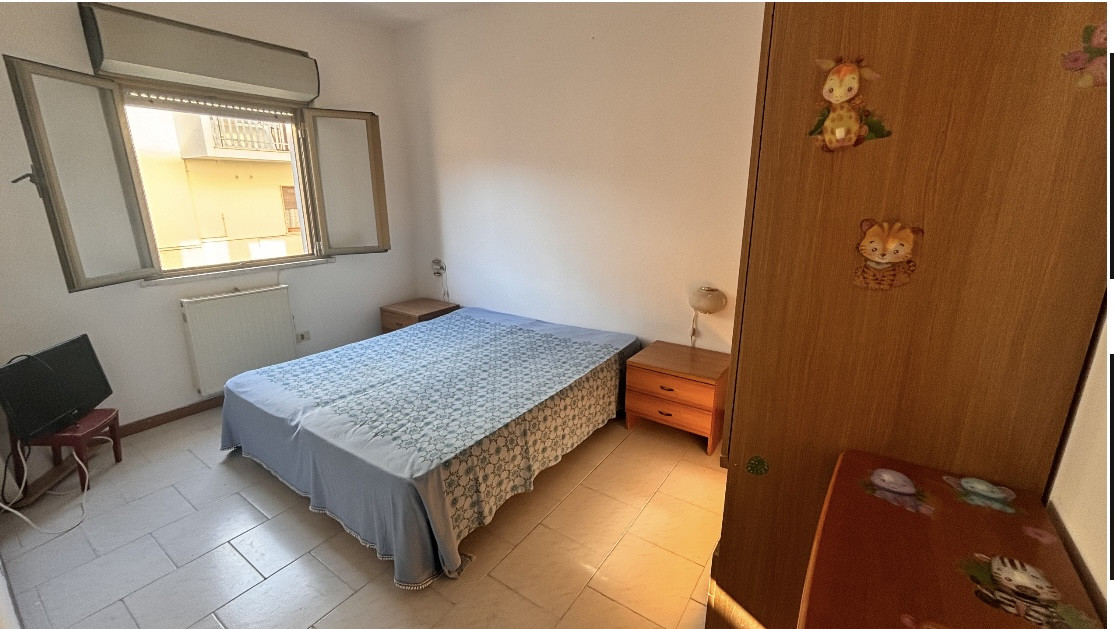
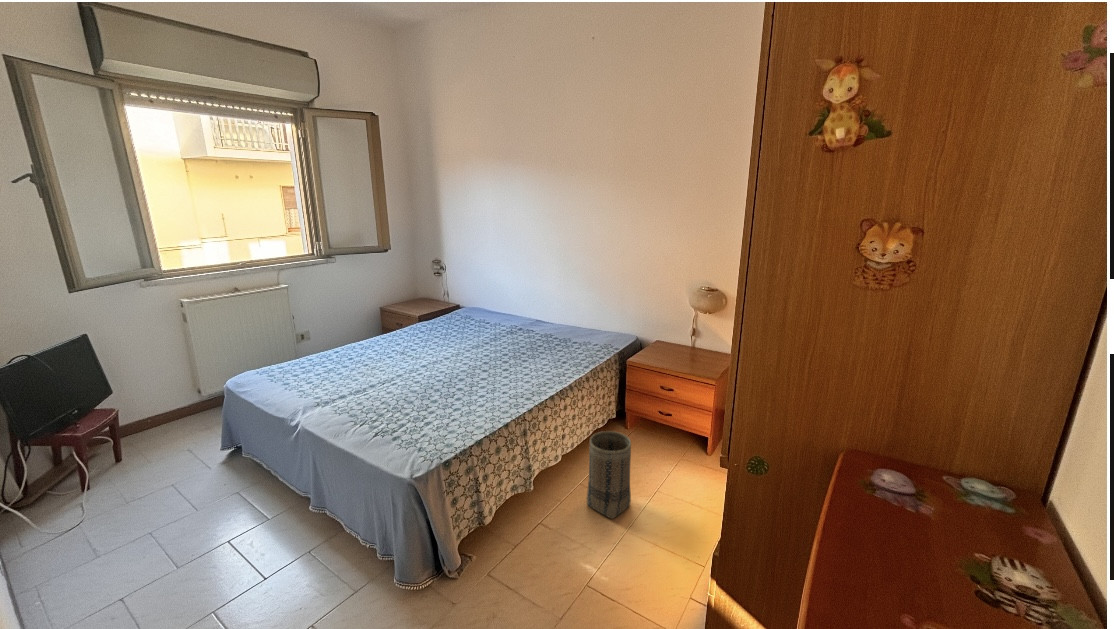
+ basket (609, 473)
